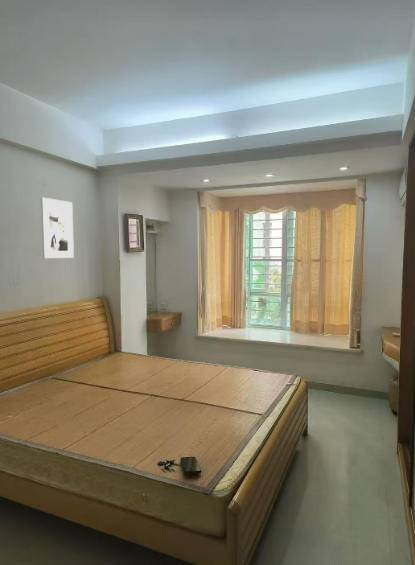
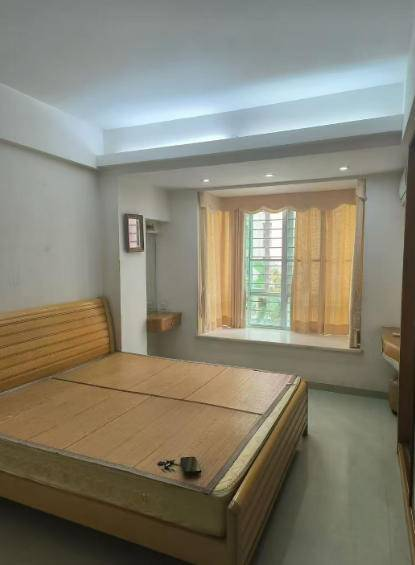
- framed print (58, 229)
